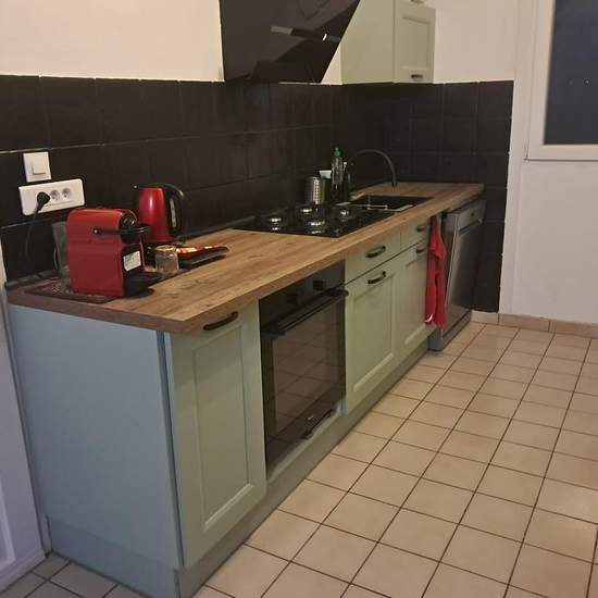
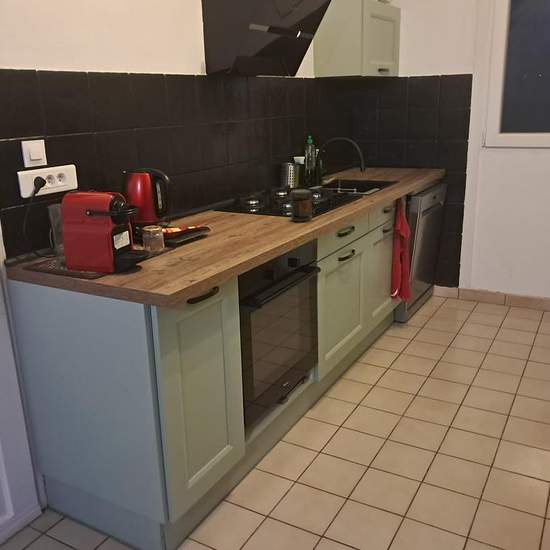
+ jar (301, 205)
